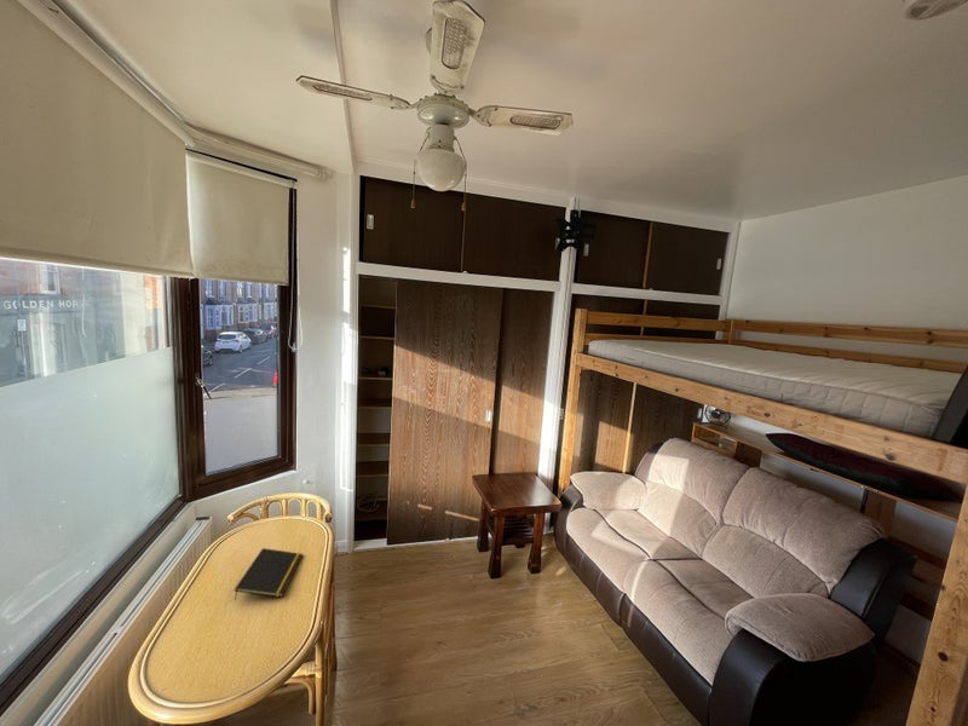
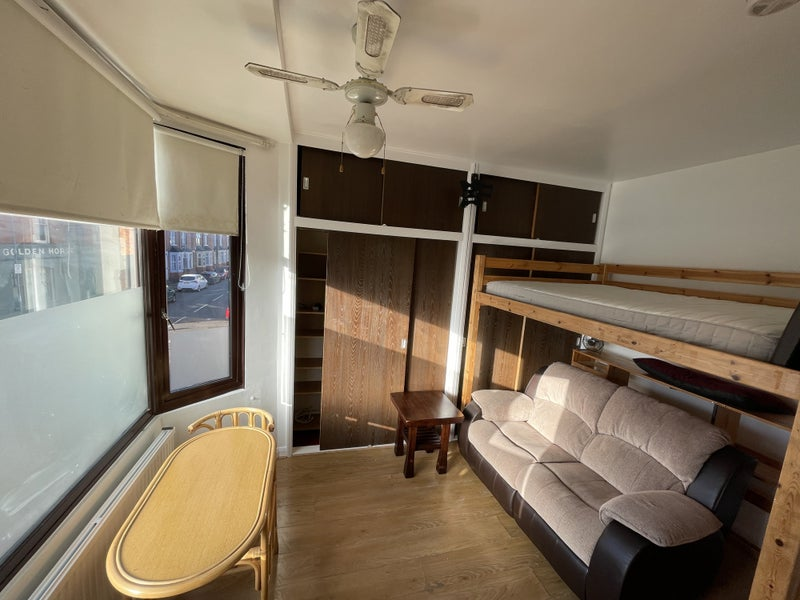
- notepad (271, 570)
